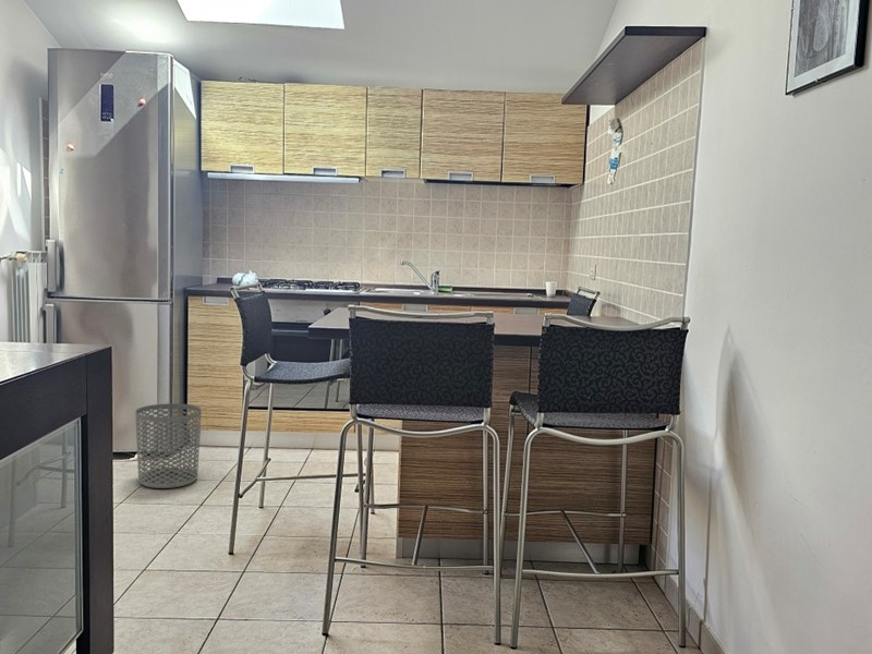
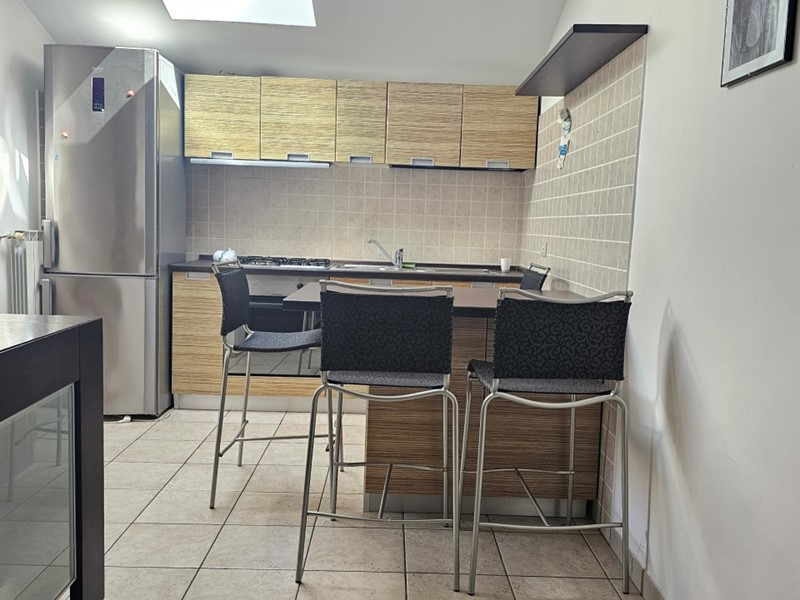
- waste bin (168, 446)
